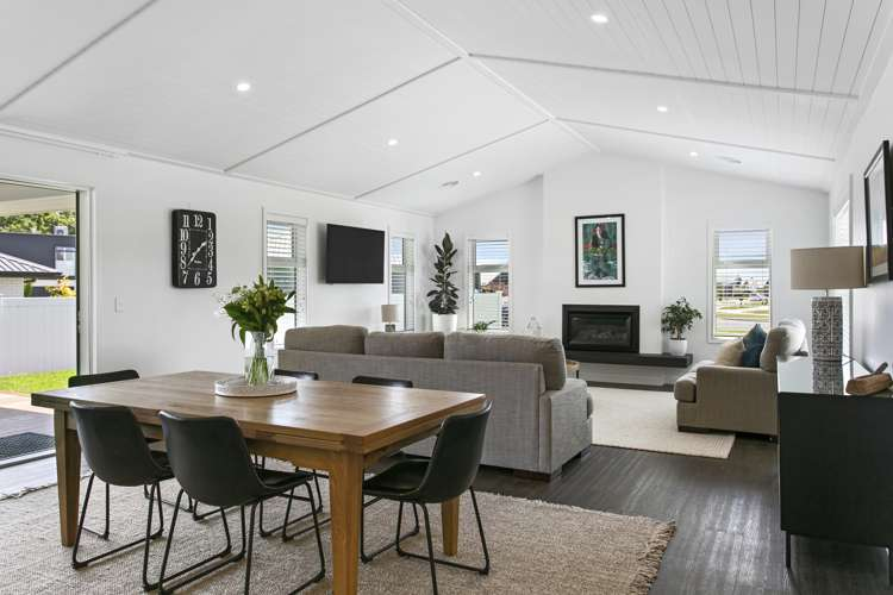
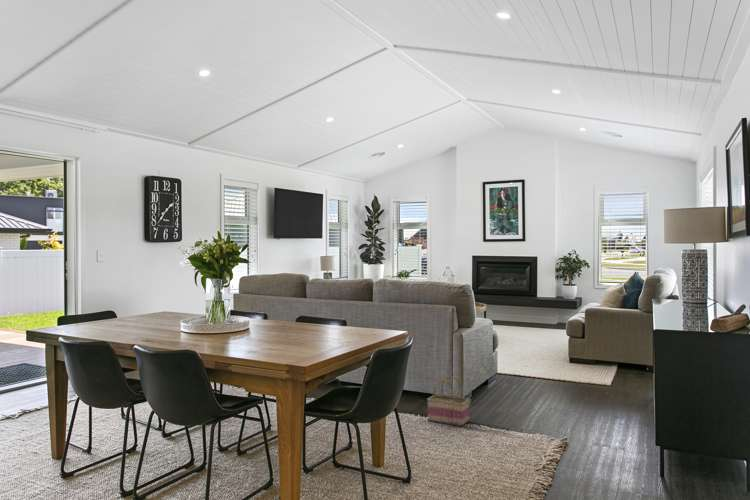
+ basket (448, 399)
